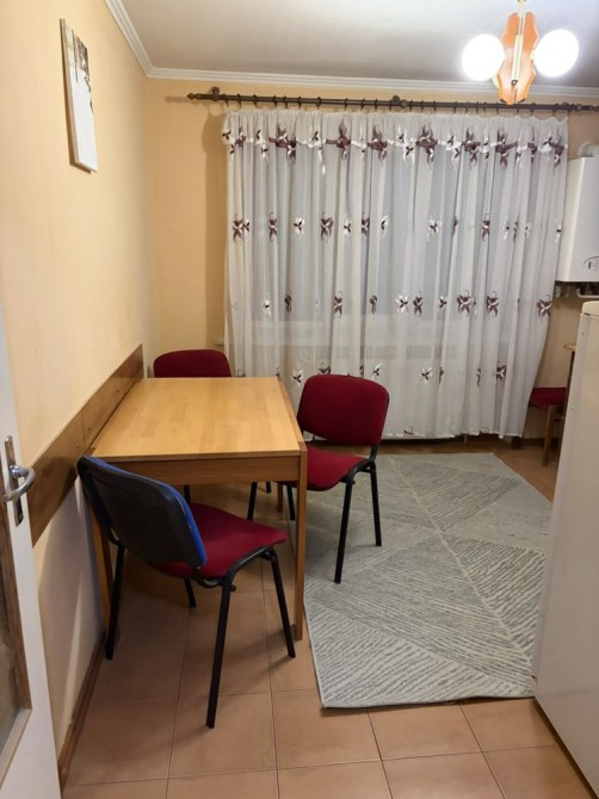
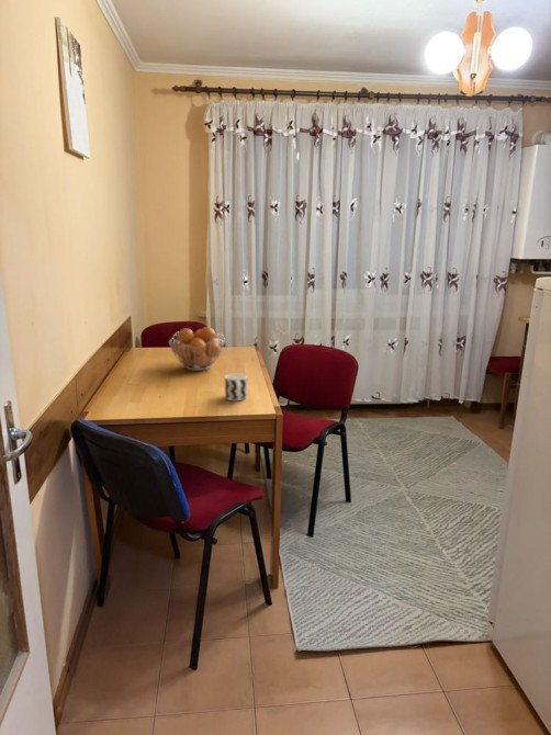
+ cup (236, 387)
+ fruit basket (196, 347)
